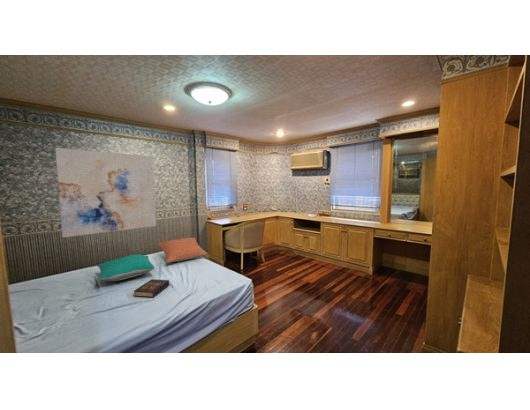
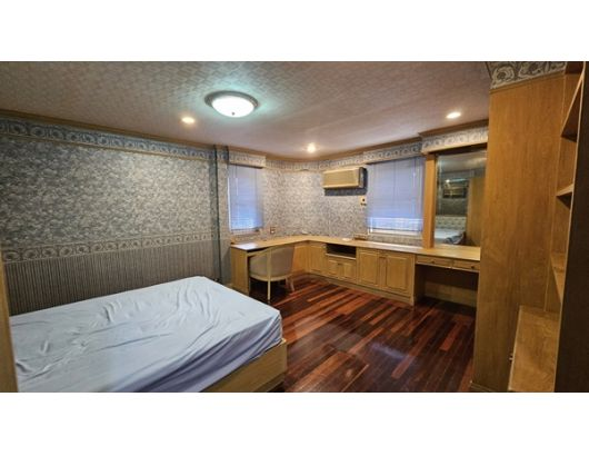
- hardback book (152, 287)
- wall art (112, 192)
- pillow (126, 267)
- pillow (182, 249)
